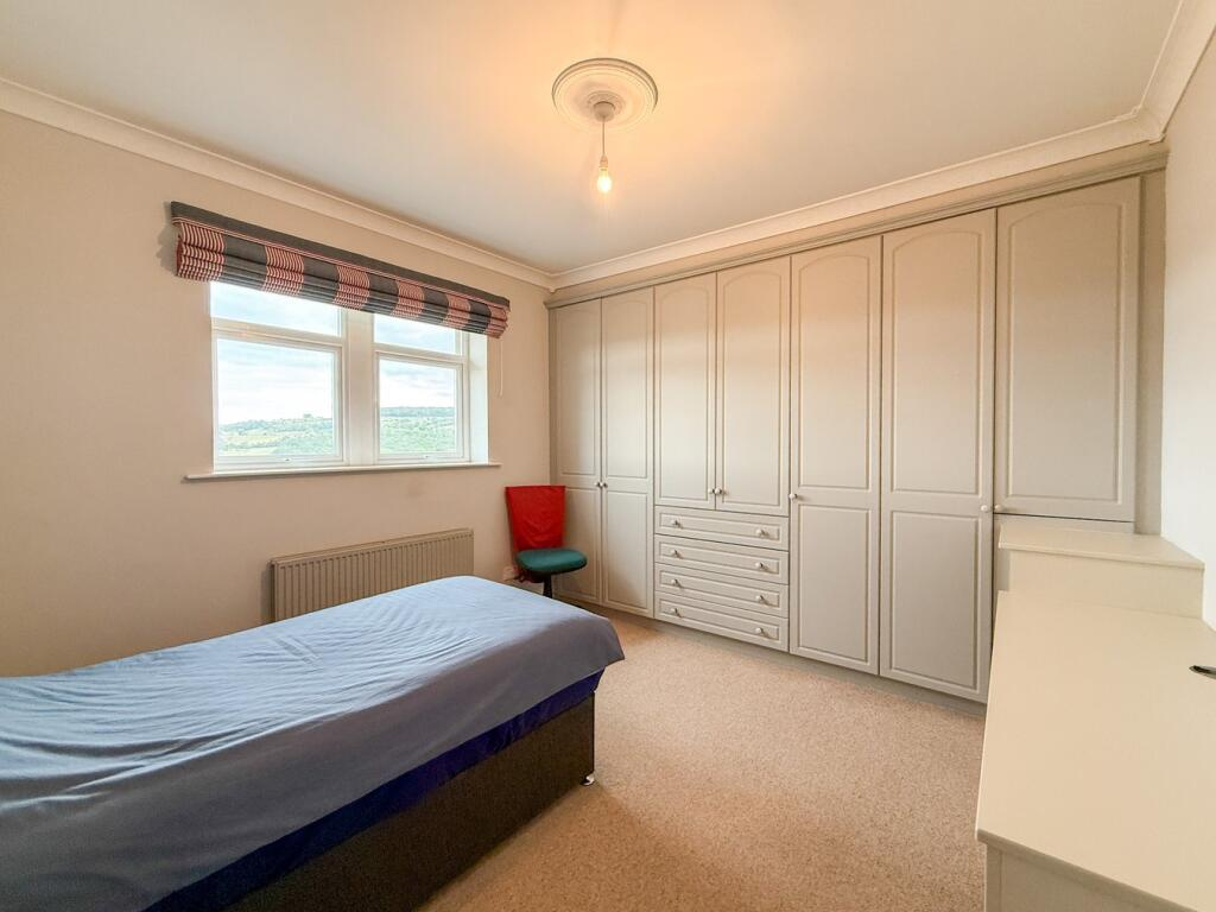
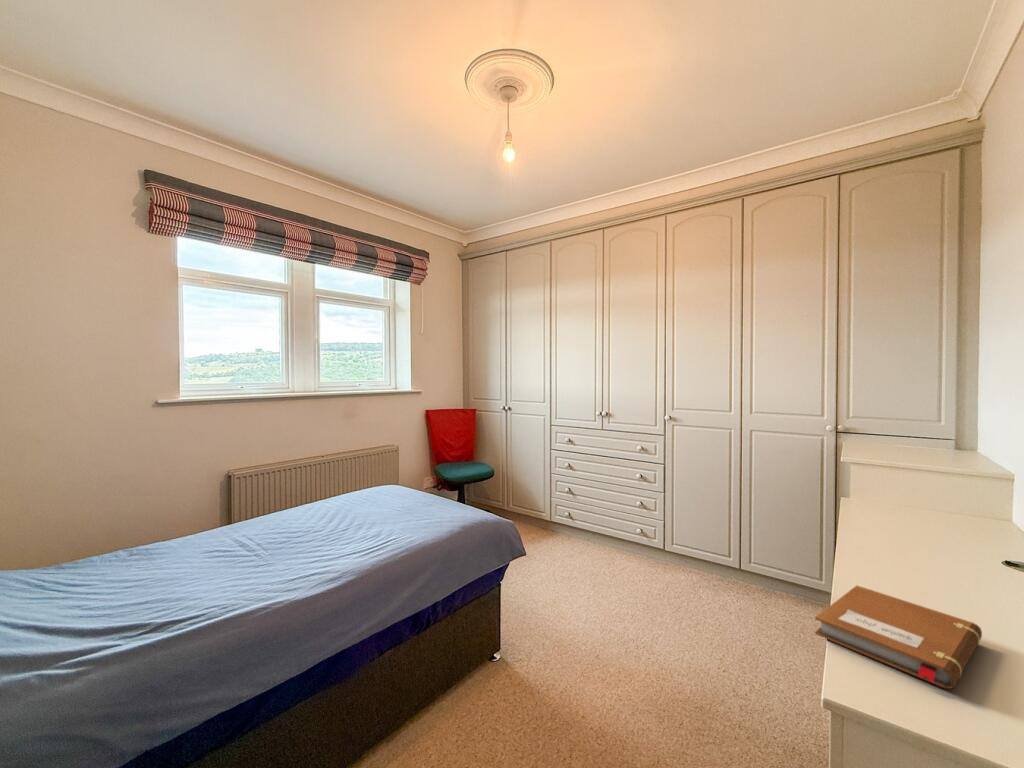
+ notebook (896, 630)
